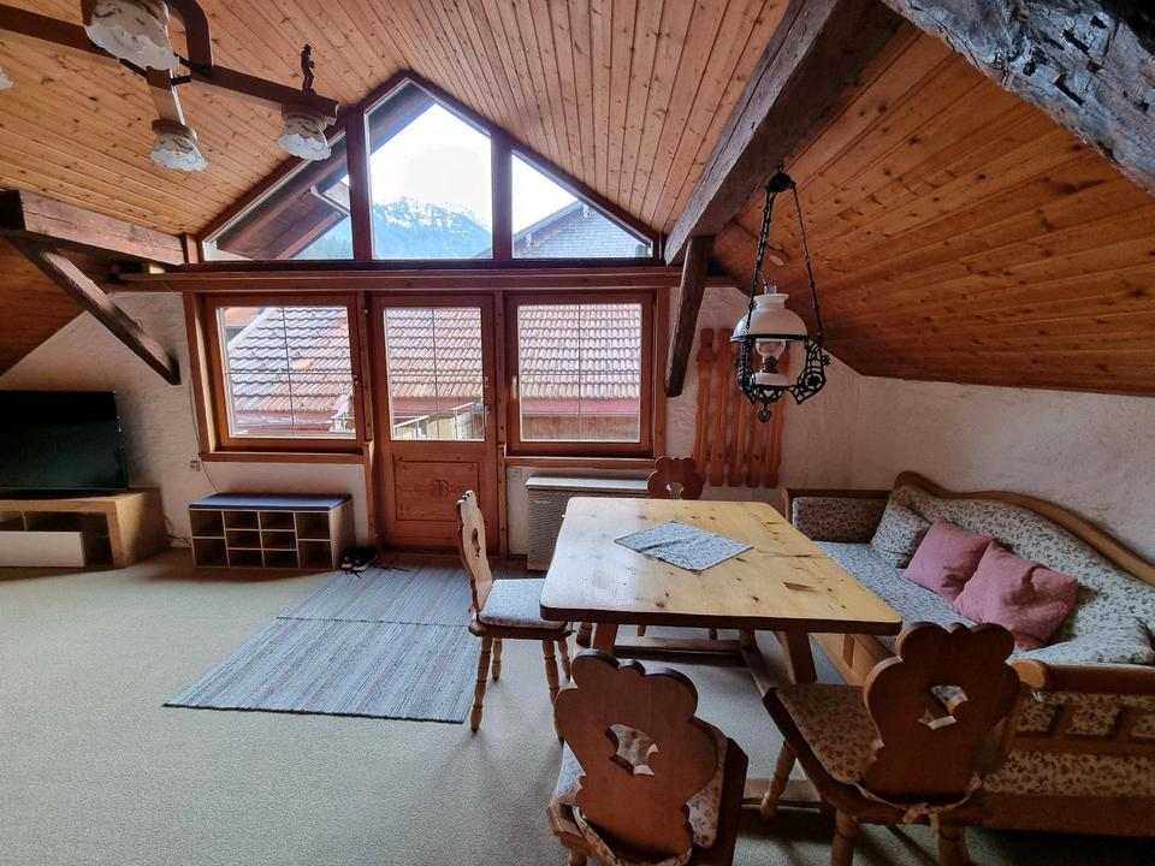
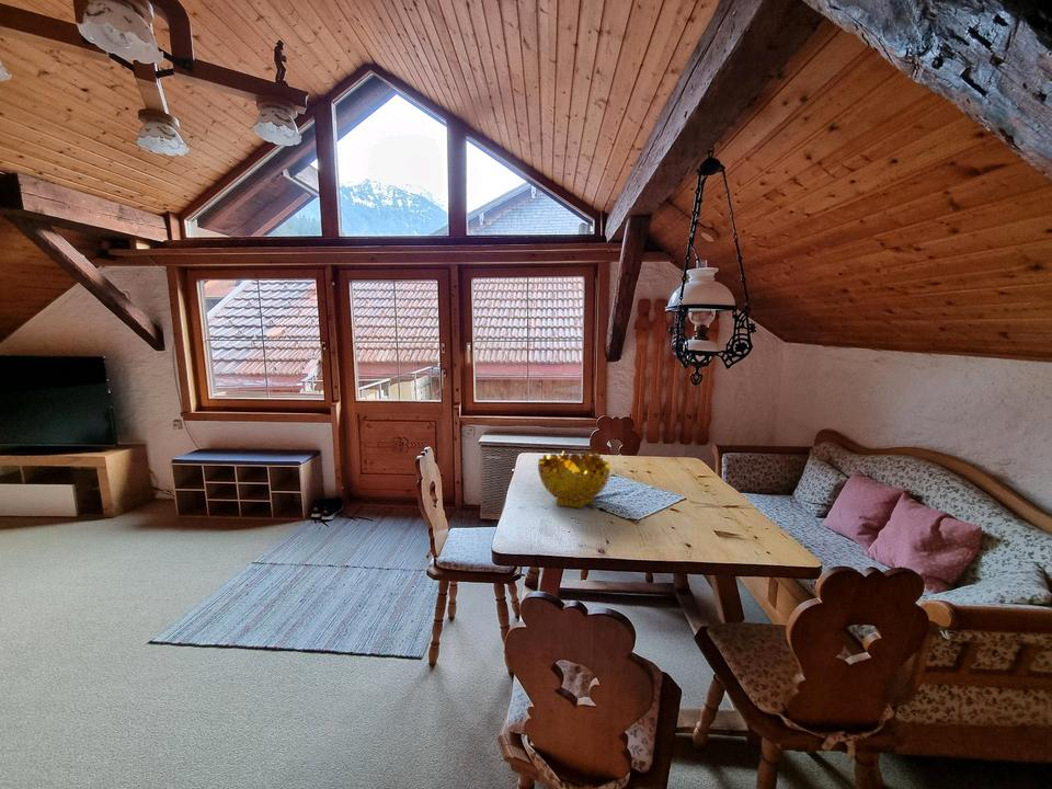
+ decorative bowl (573, 480)
